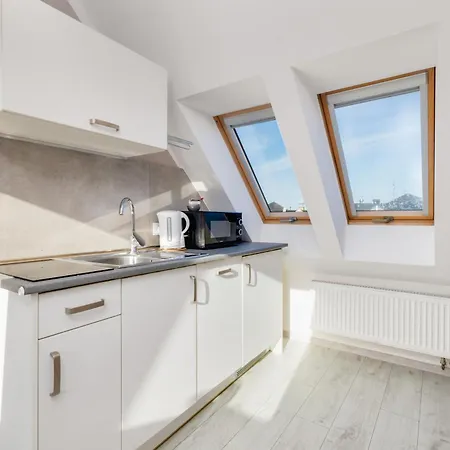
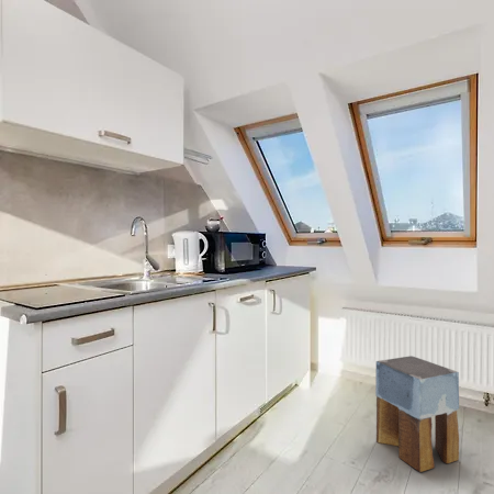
+ stool (415, 407)
